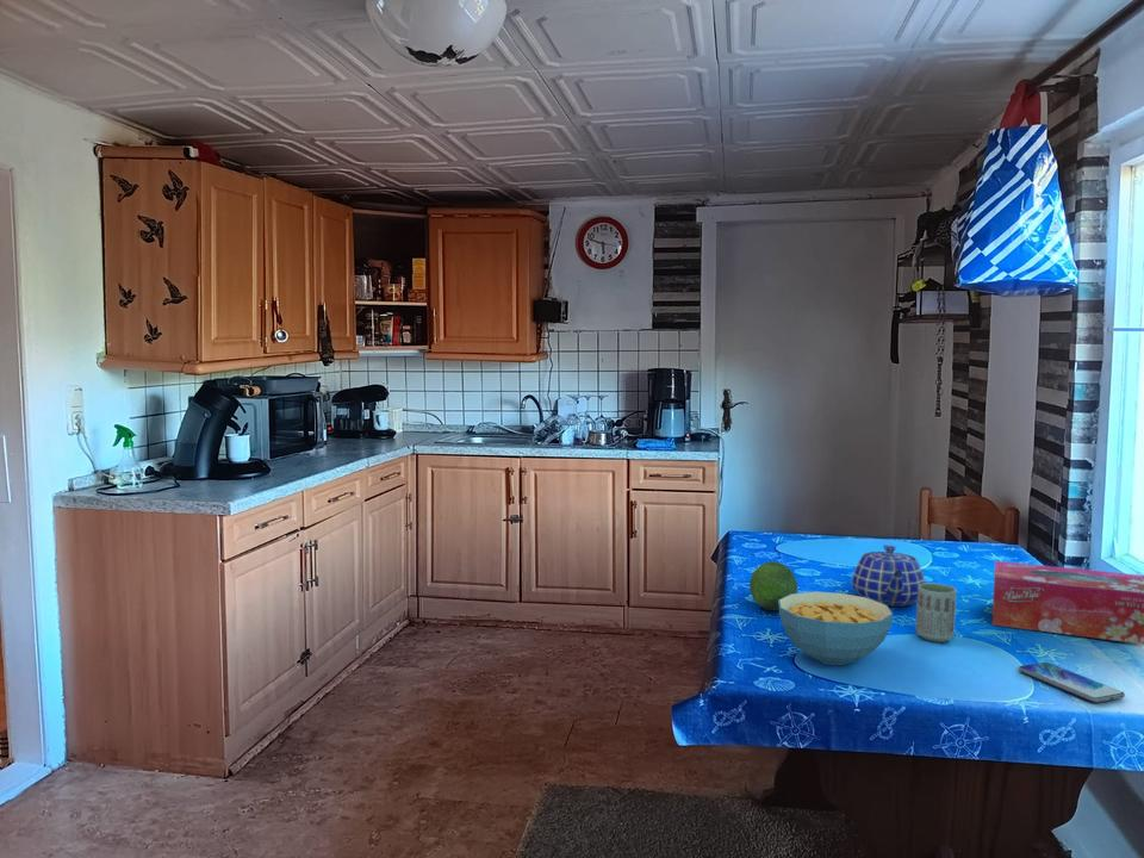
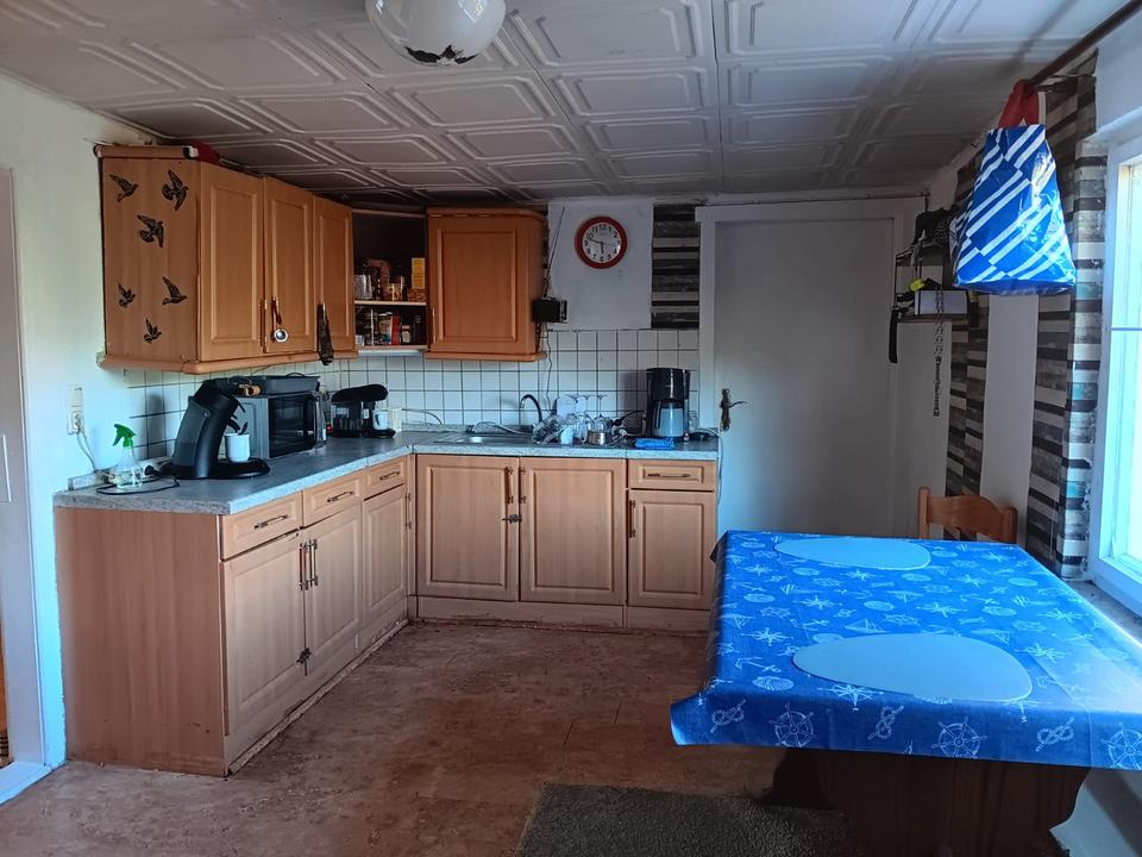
- cup (935, 613)
- fruit (775, 584)
- cereal bowl (833, 633)
- teapot (889, 573)
- tissue box (1072, 601)
- smartphone (1069, 680)
